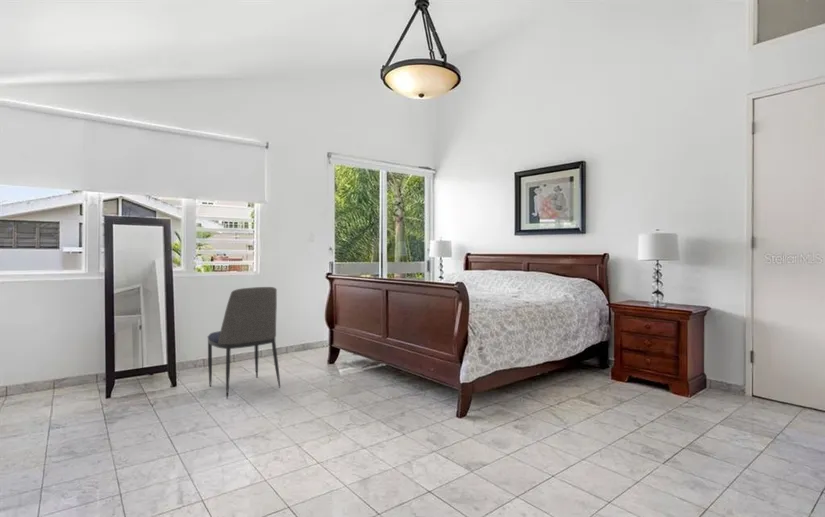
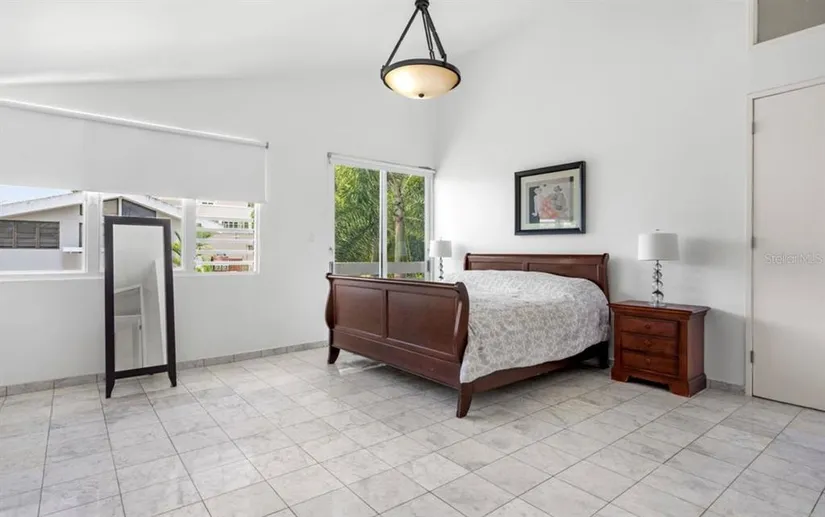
- chair (244, 336)
